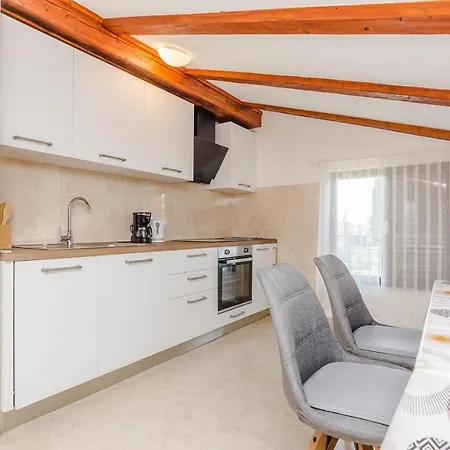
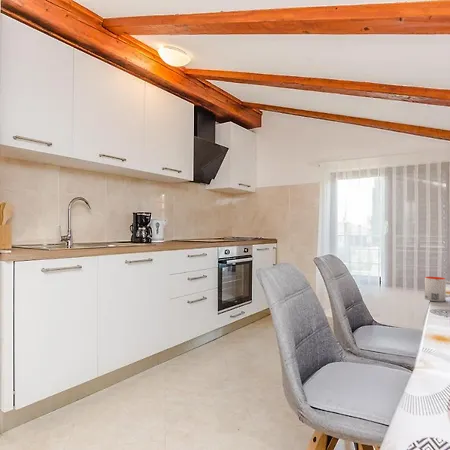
+ mug (439, 289)
